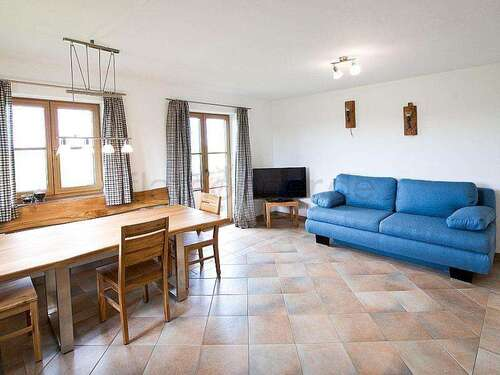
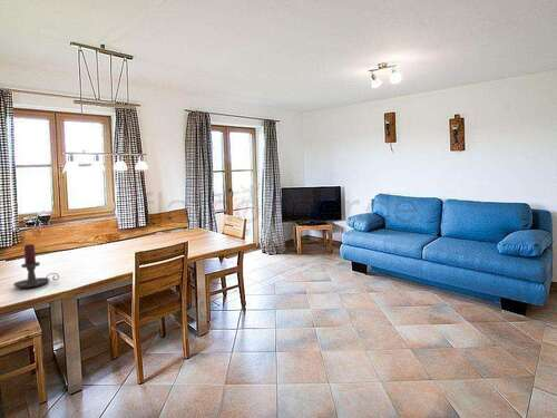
+ candle holder (36, 263)
